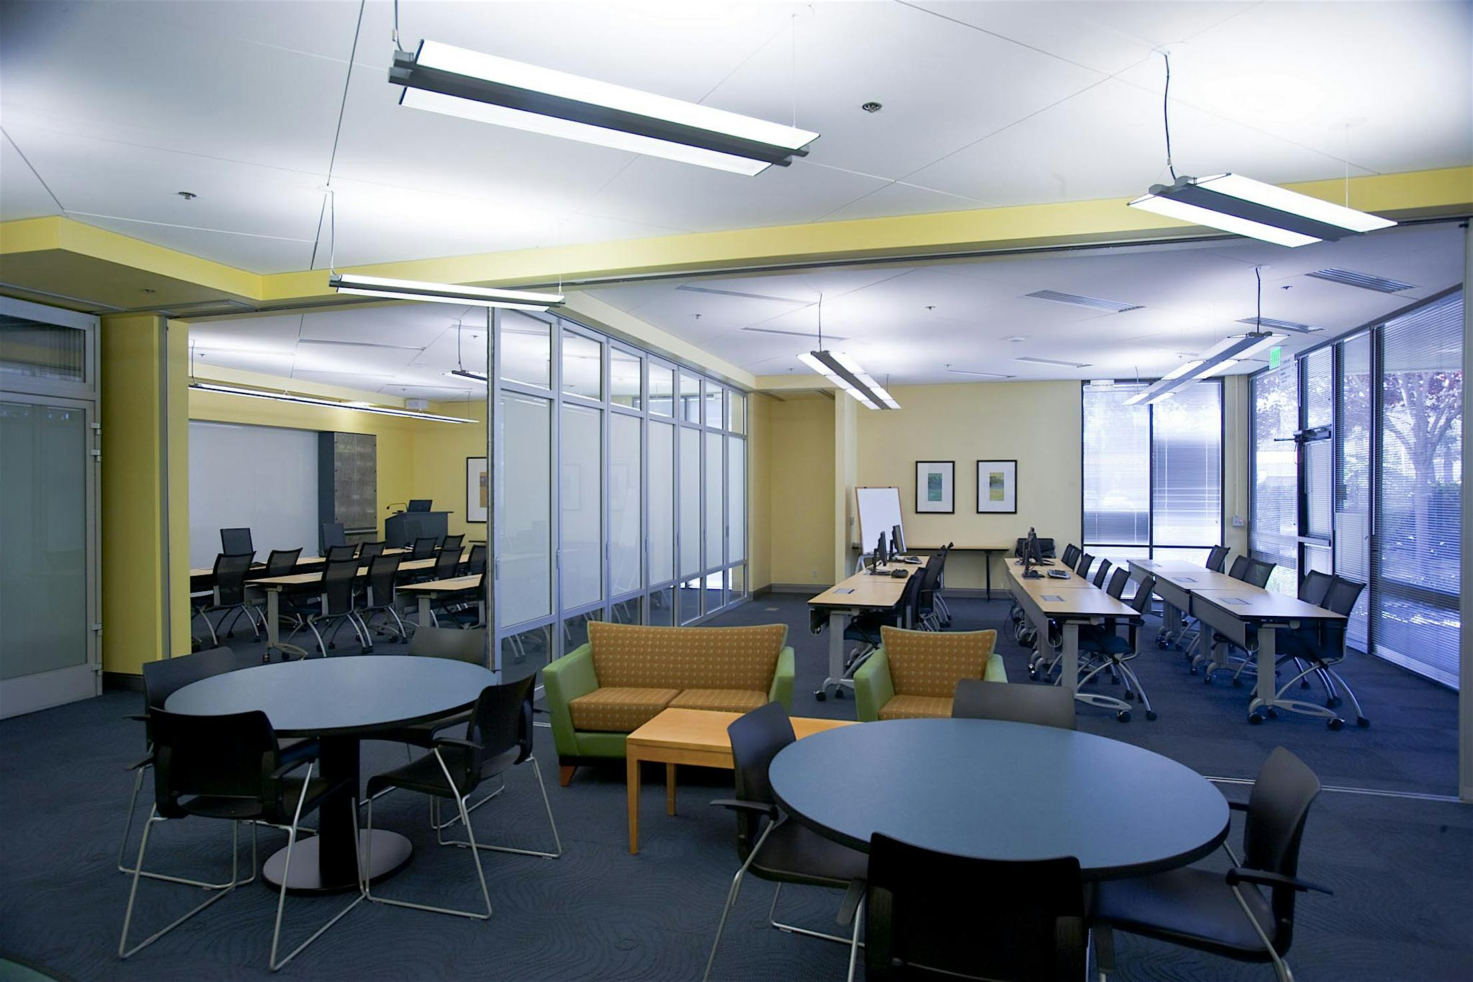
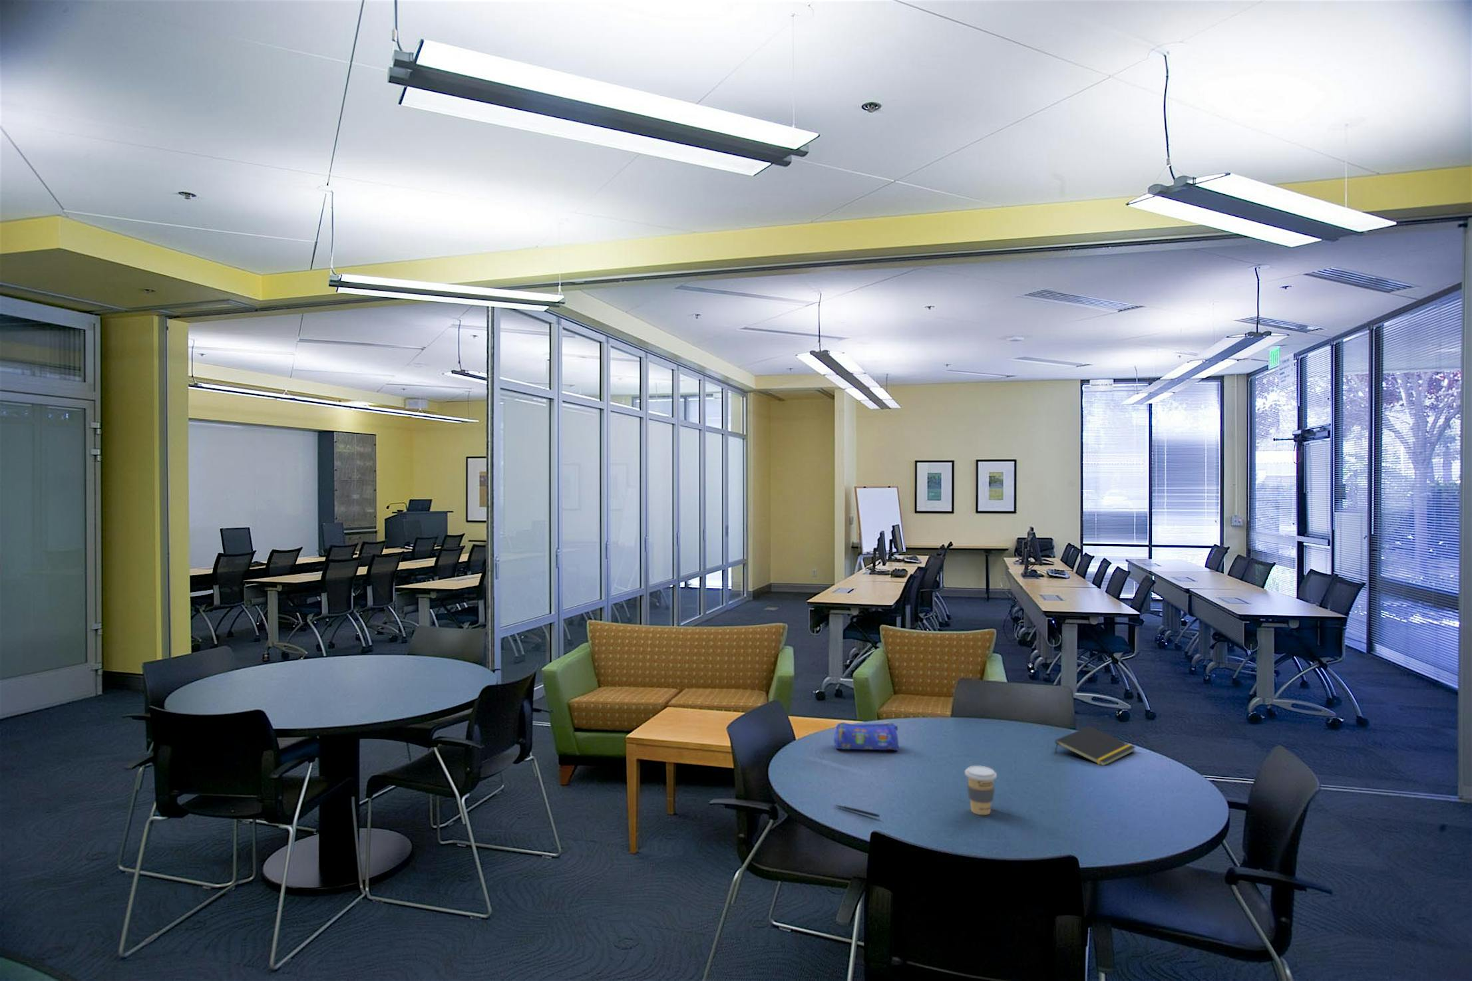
+ pencil case (866, 736)
+ pen (855, 809)
+ coffee cup (980, 790)
+ notepad (1095, 745)
